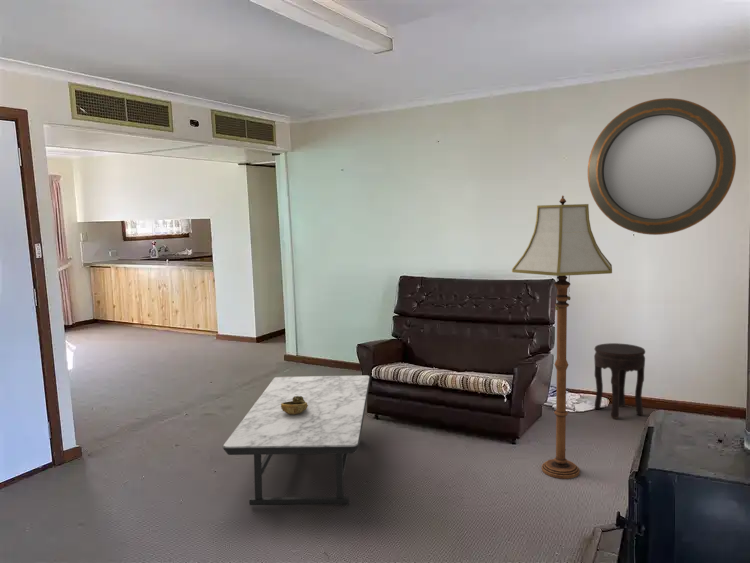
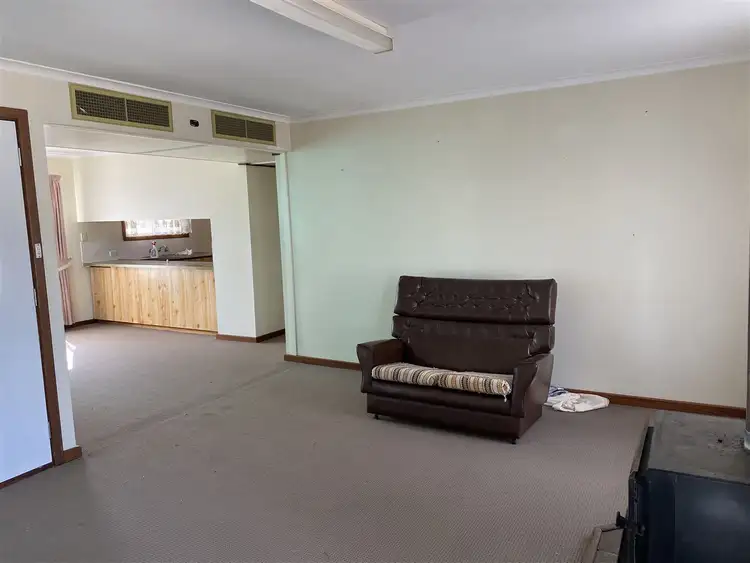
- side table (618, 380)
- home mirror (657, 167)
- coffee table (310, 436)
- decorative bowl (296, 403)
- floor lamp (561, 336)
